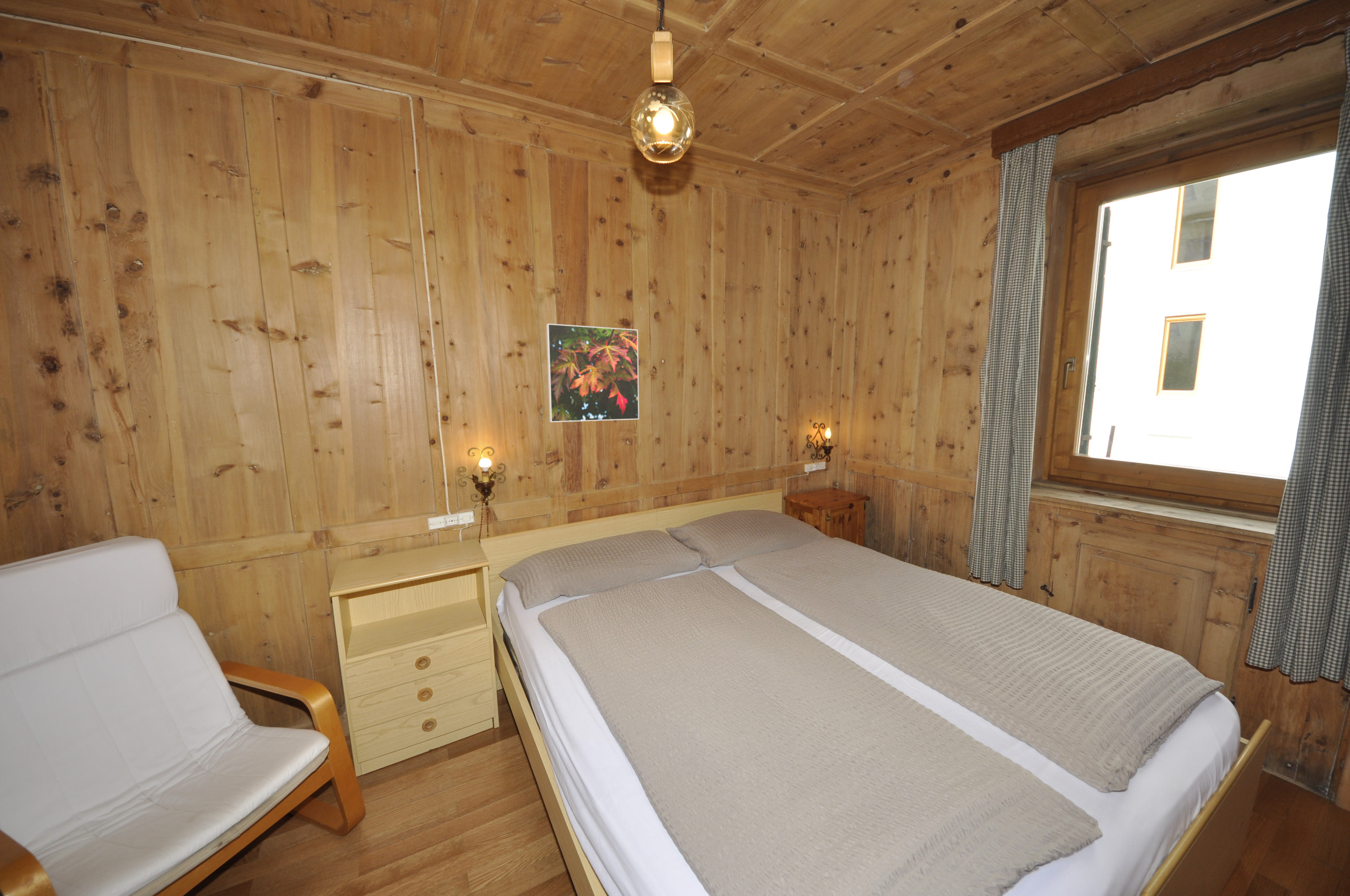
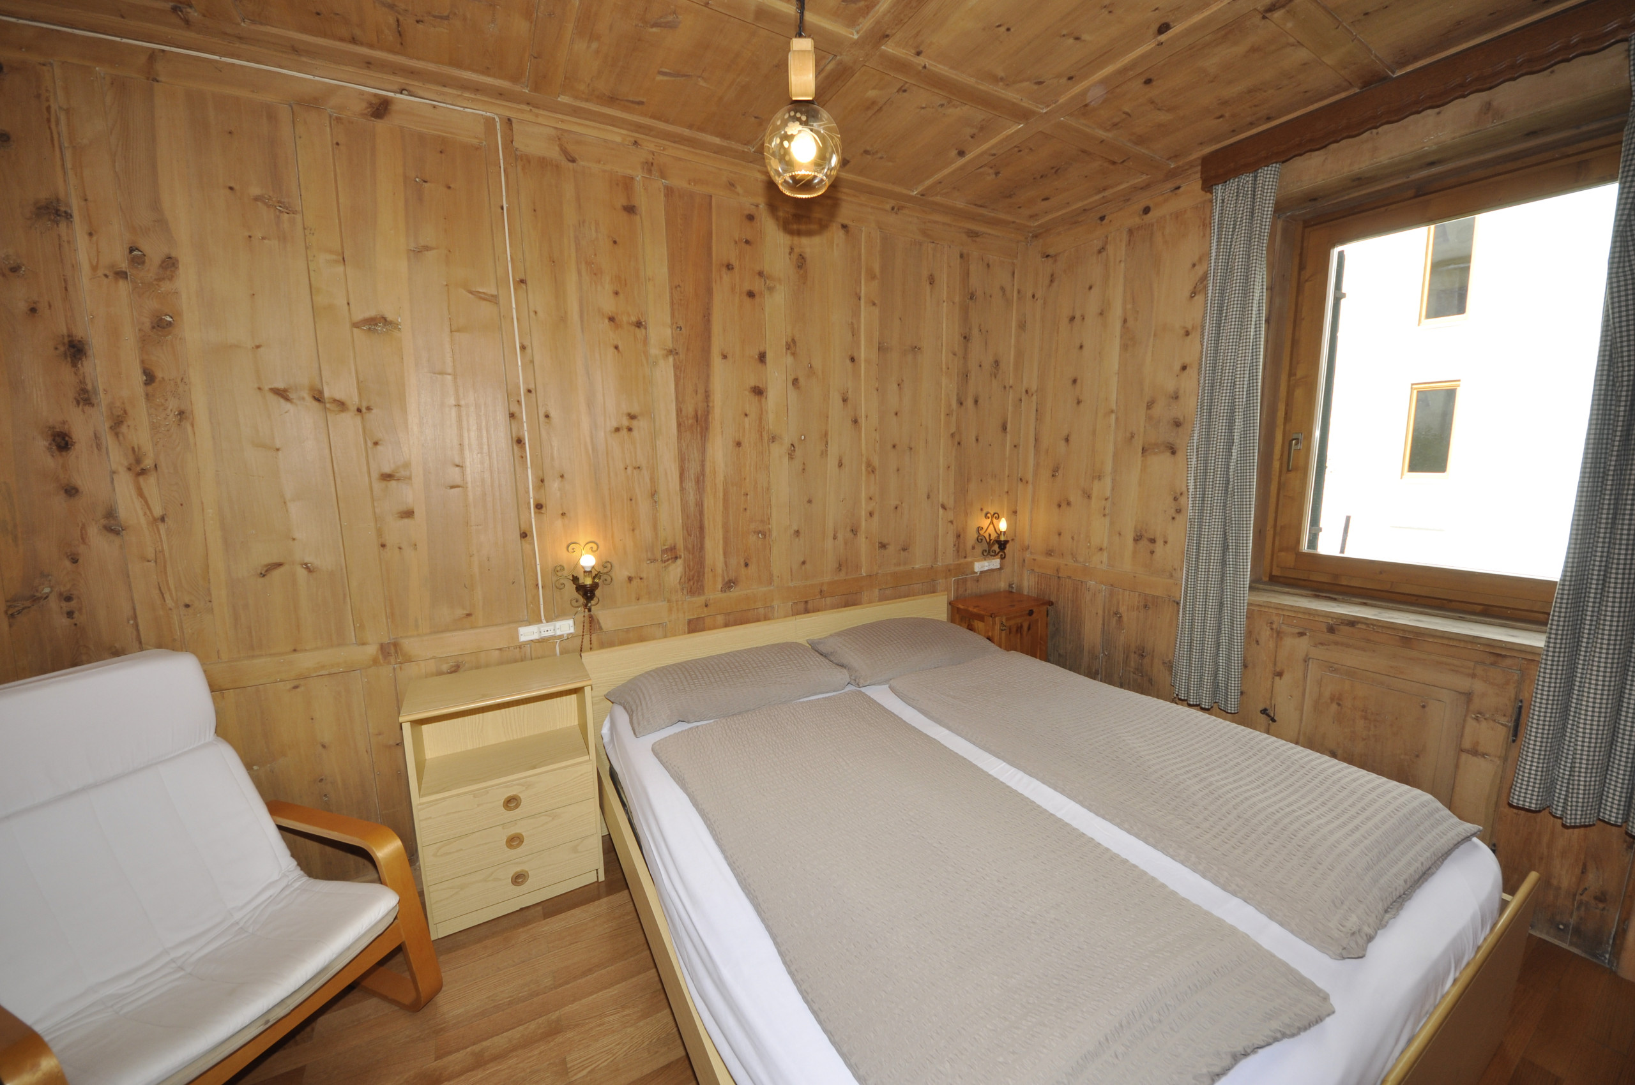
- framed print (595, 374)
